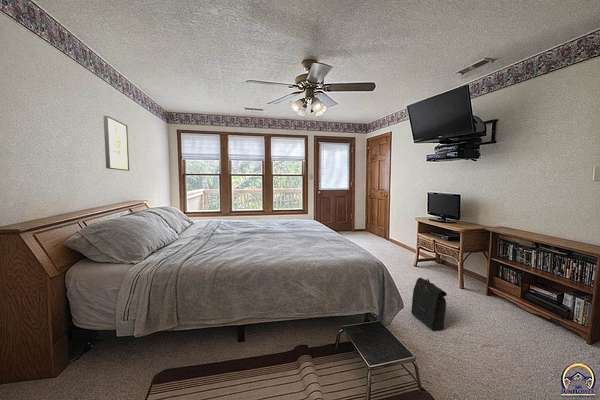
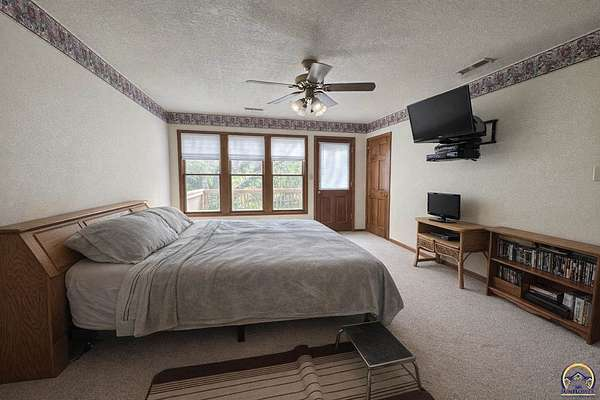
- wall art (117, 145)
- backpack (428, 300)
